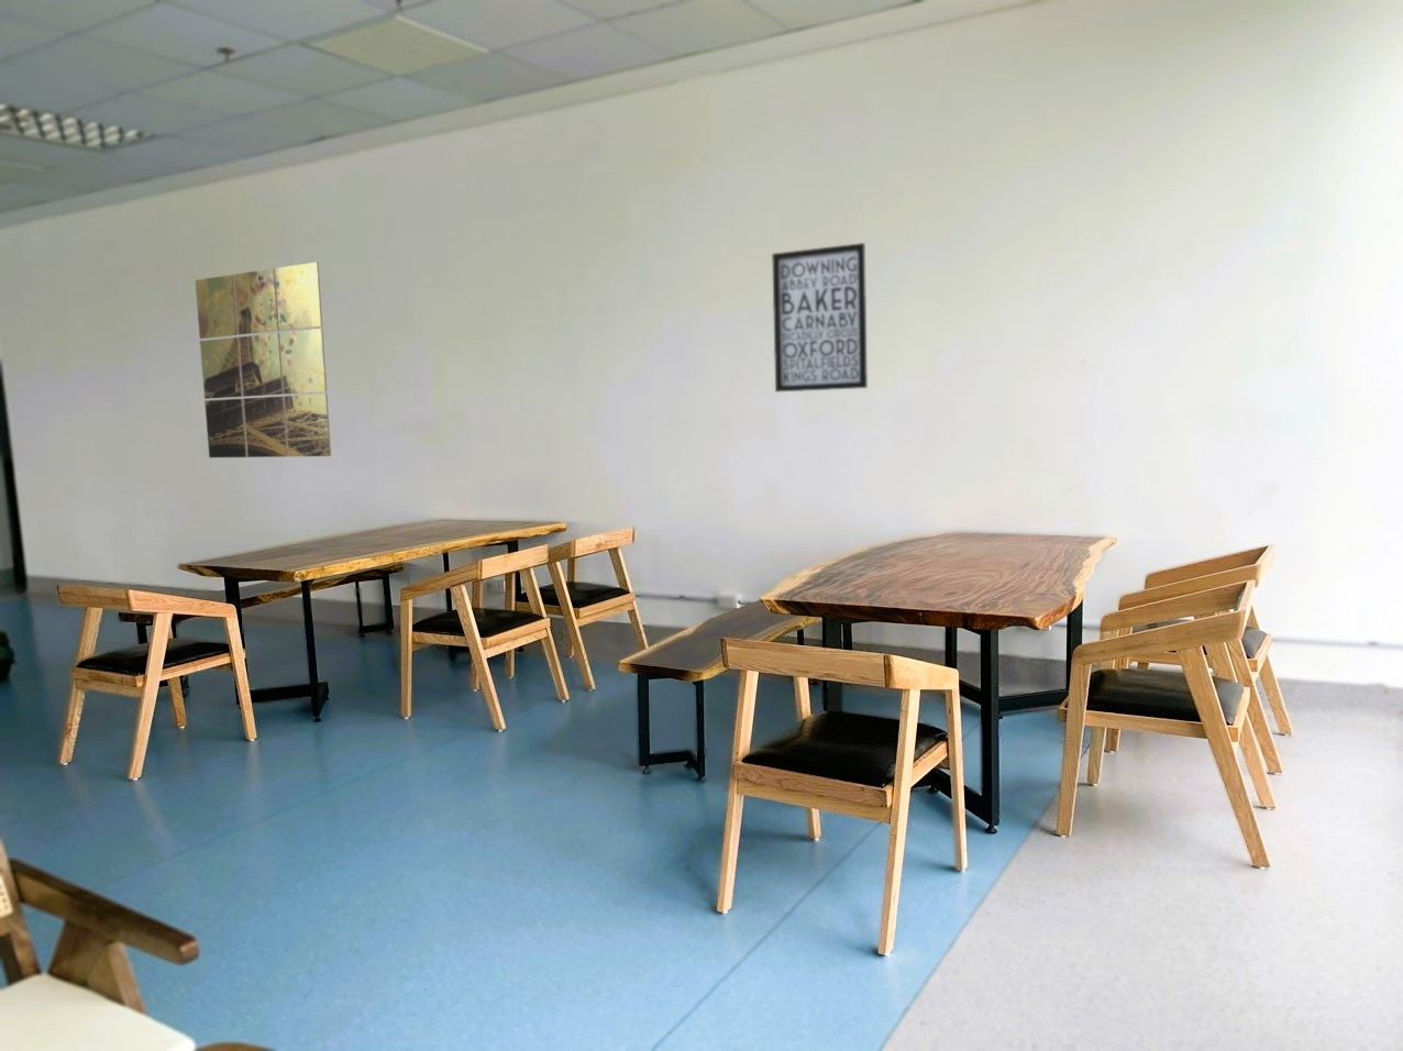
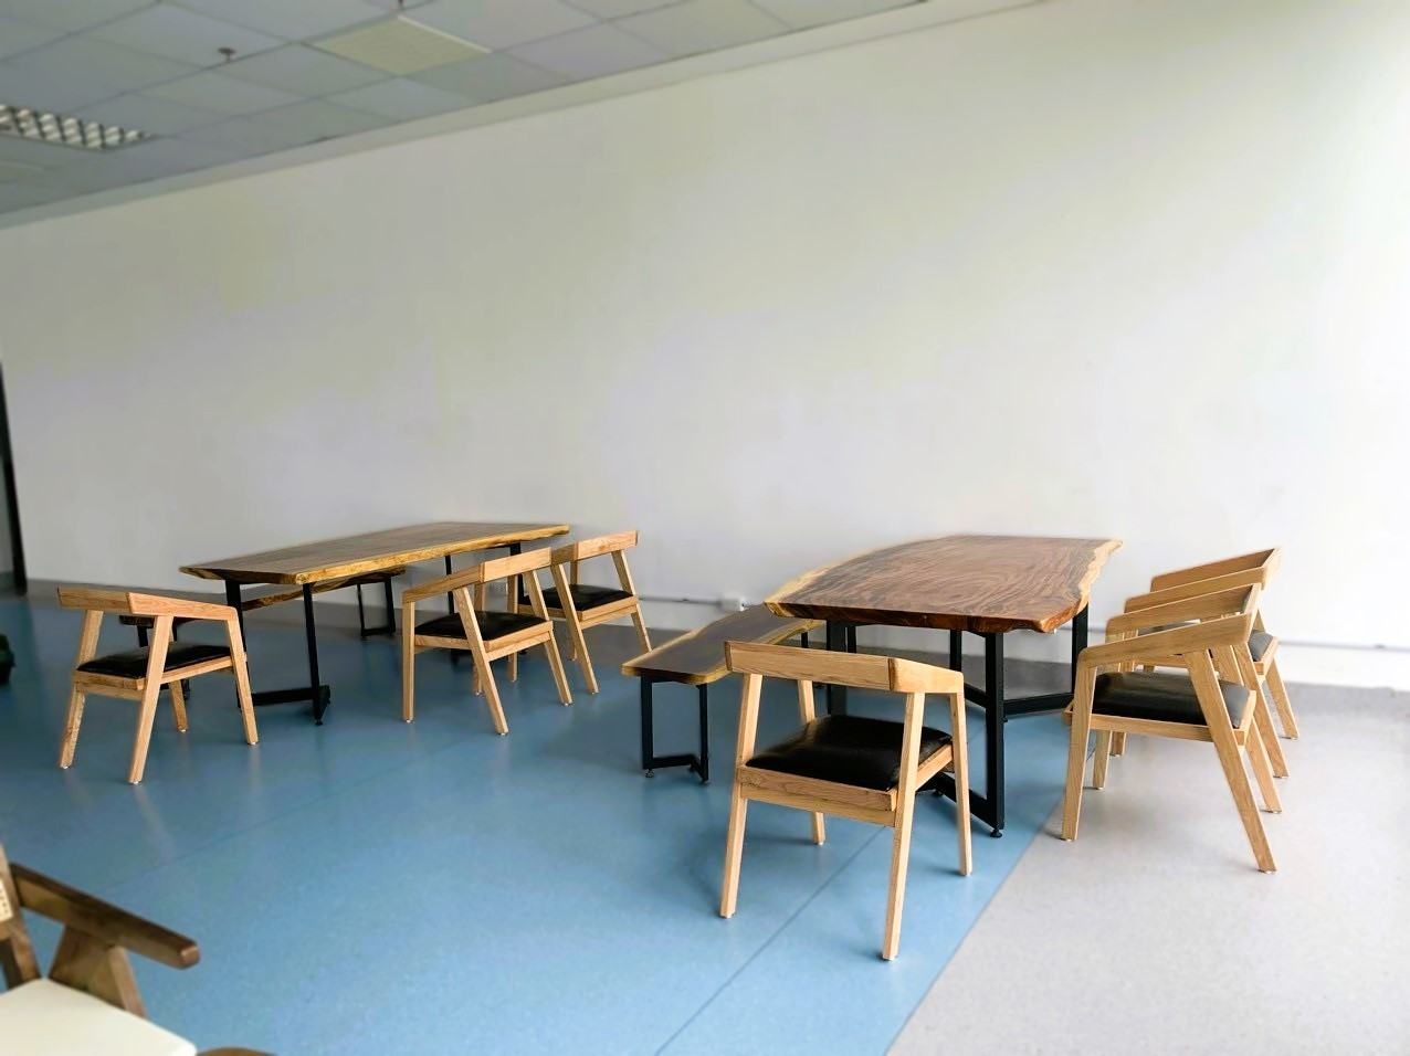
- wall art (818, 319)
- wall art (261, 365)
